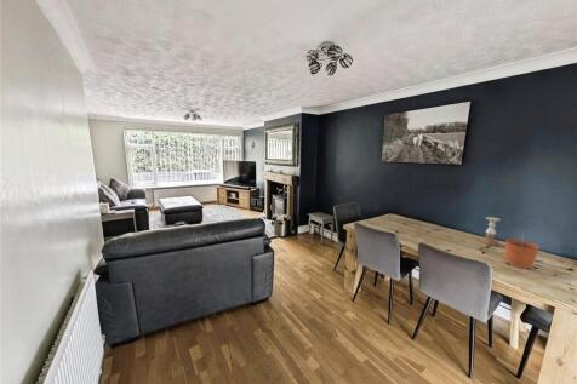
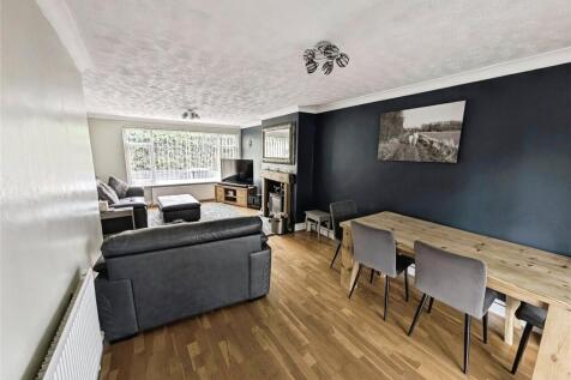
- plant pot (520, 248)
- candle holder (491, 230)
